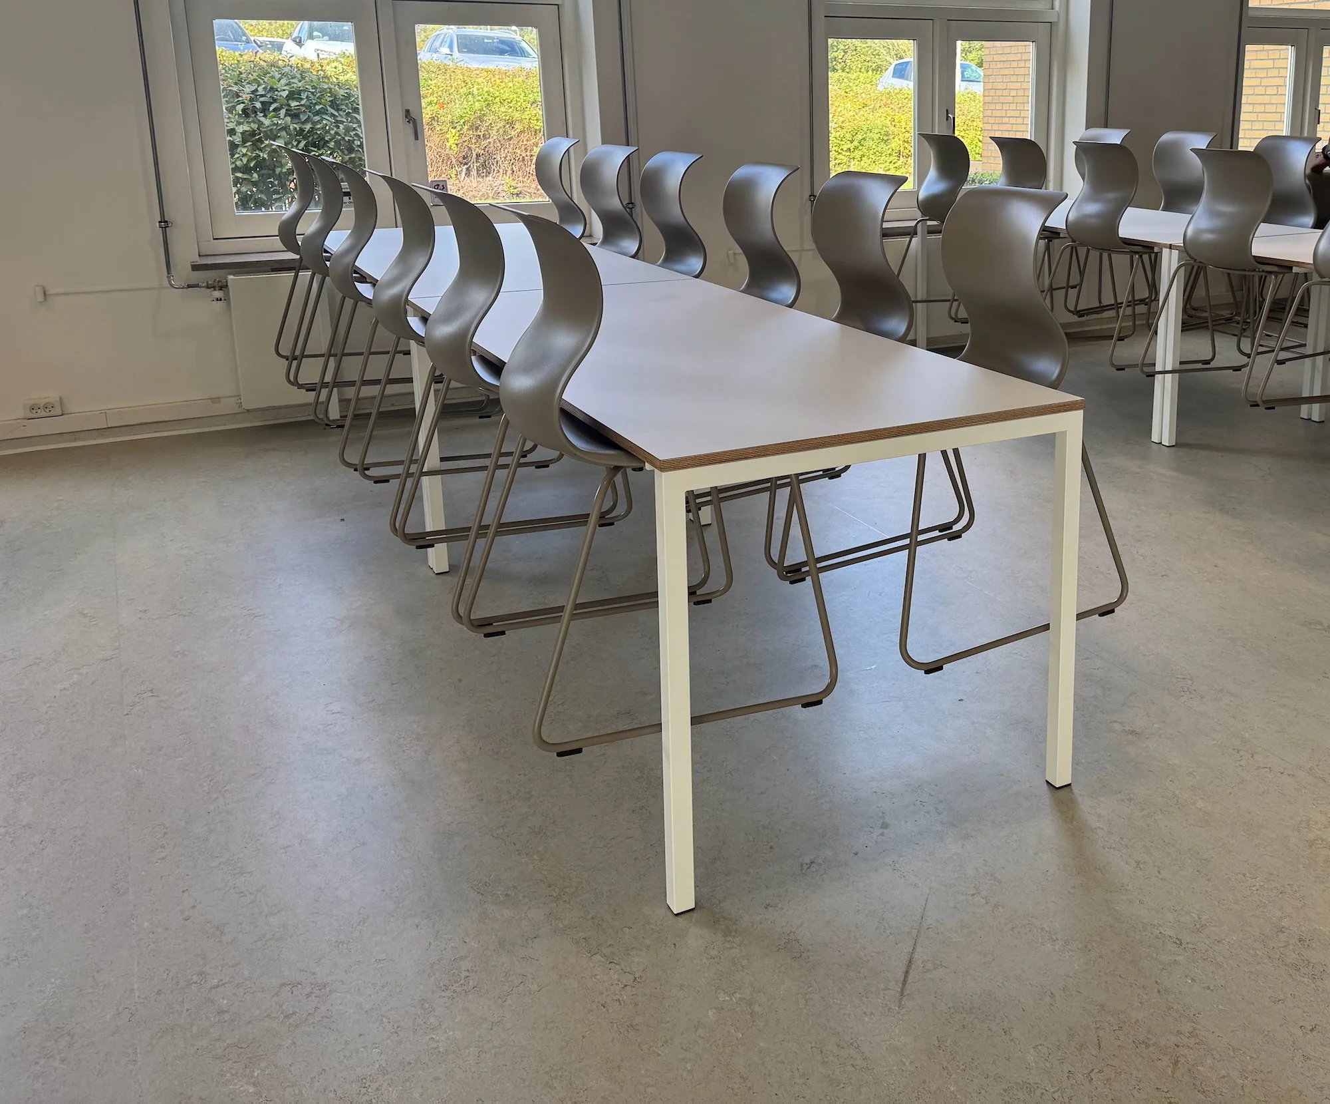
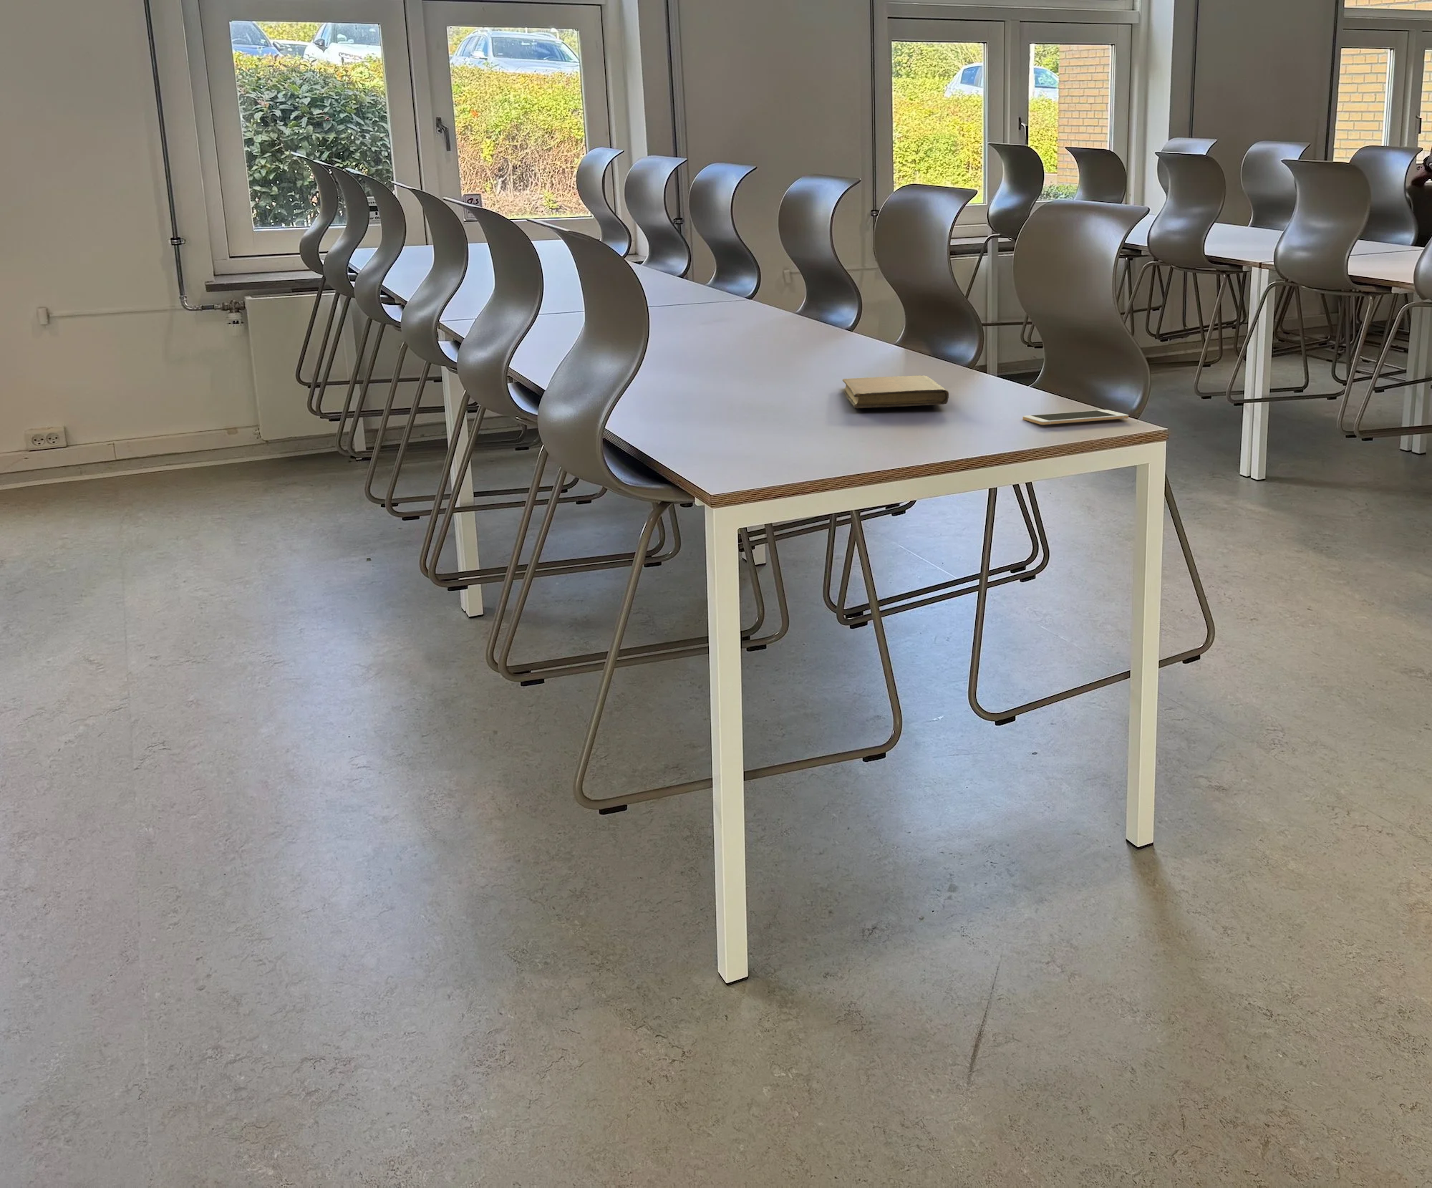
+ cell phone (1075, 416)
+ notebook (893, 390)
